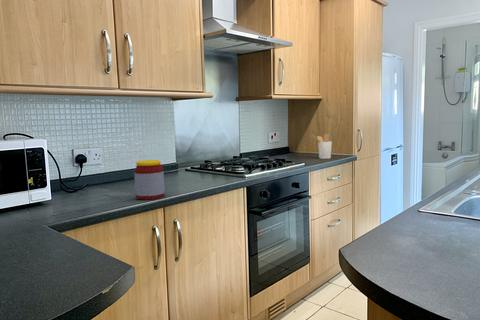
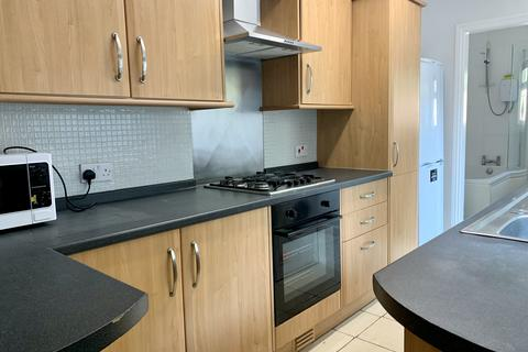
- utensil holder (321, 145)
- jar (149, 178)
